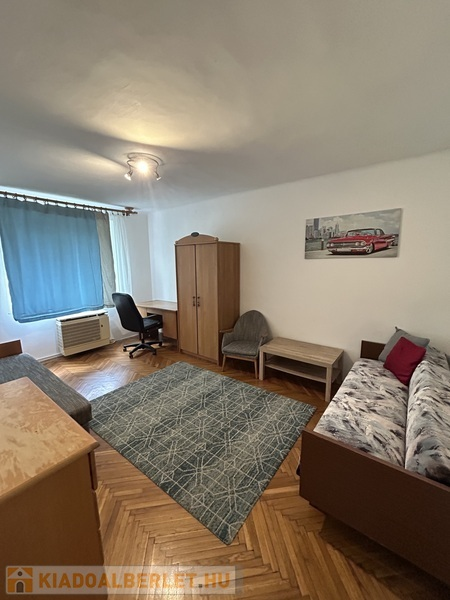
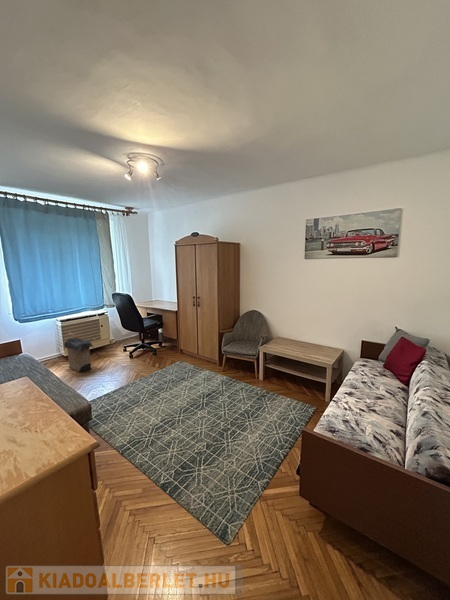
+ laundry hamper (79, 350)
